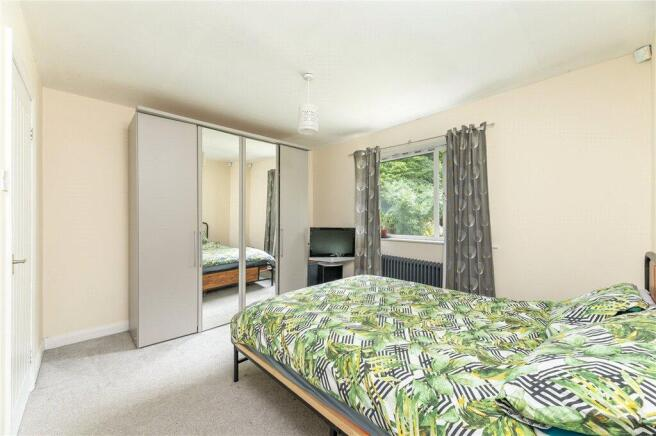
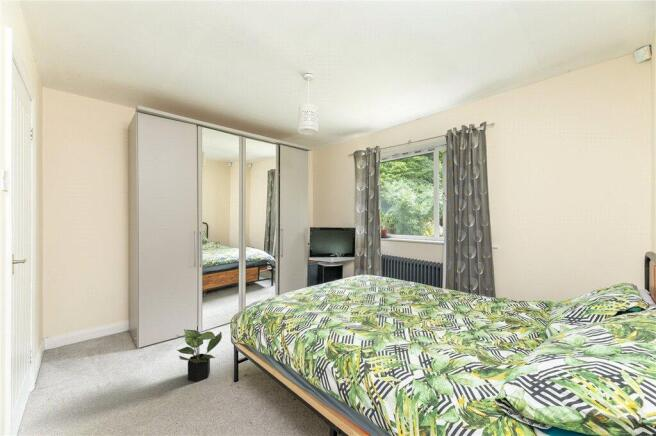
+ potted plant (194, 351)
